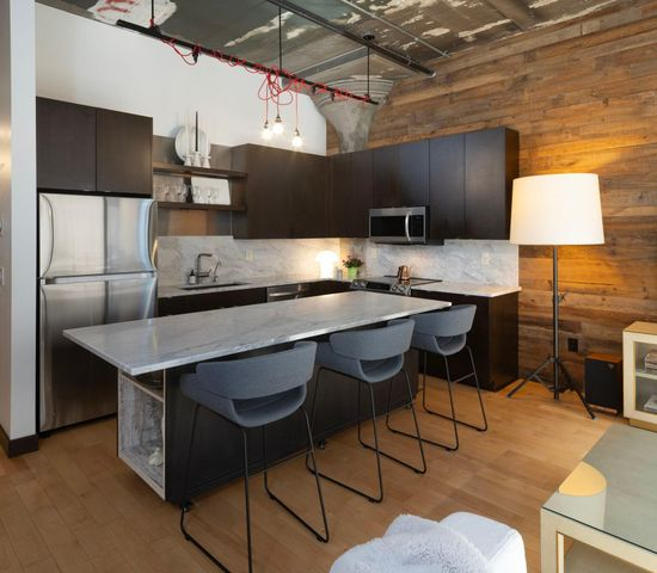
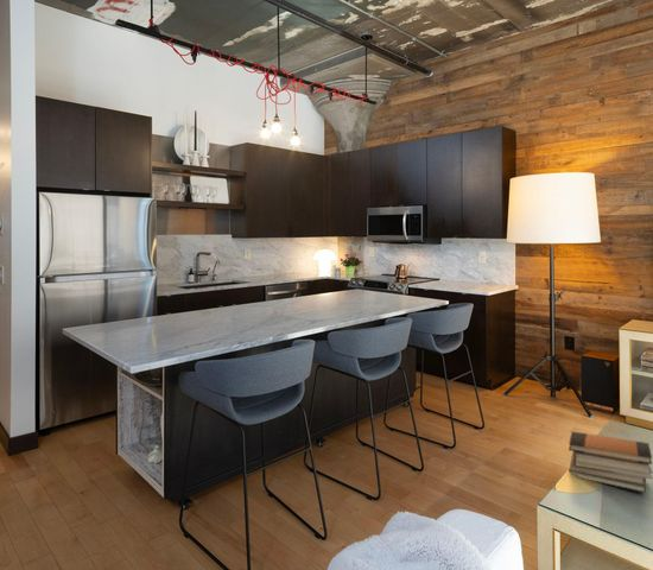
+ book stack (608, 460)
